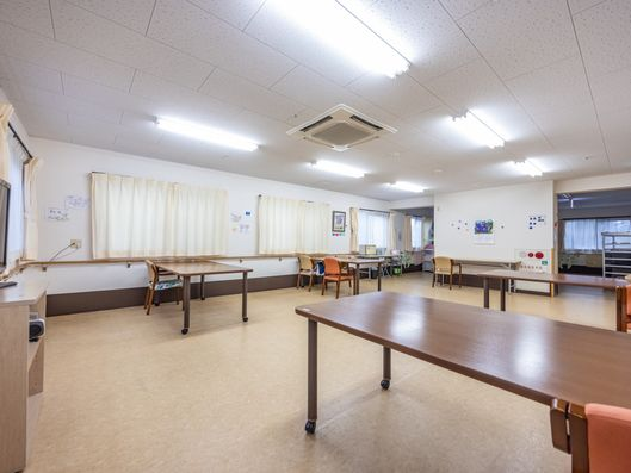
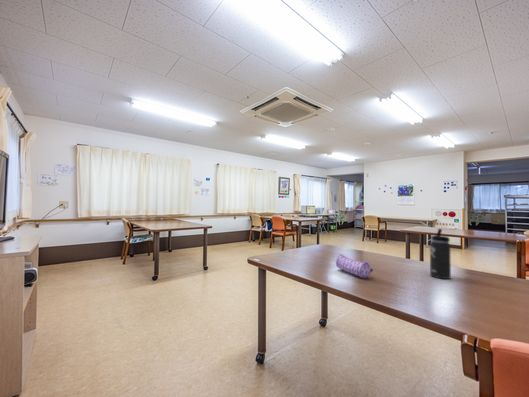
+ thermos bottle (441, 252)
+ pencil case (352, 265)
